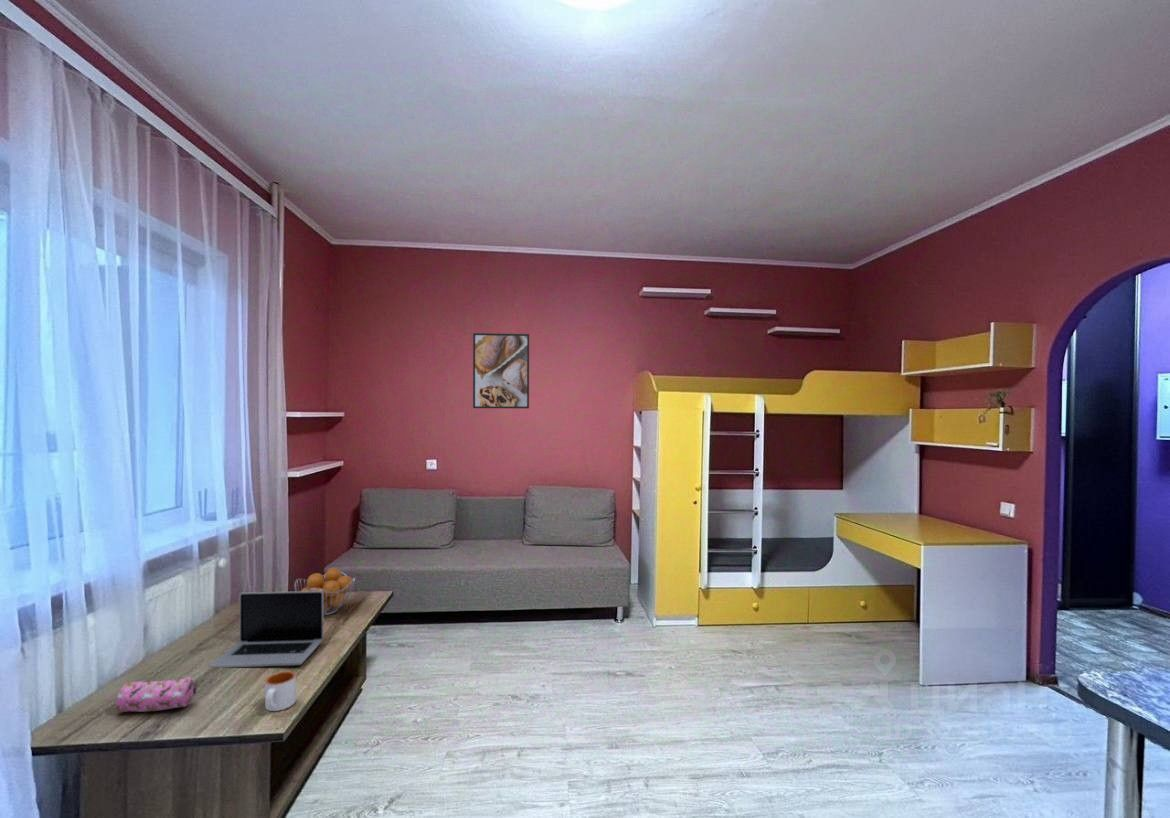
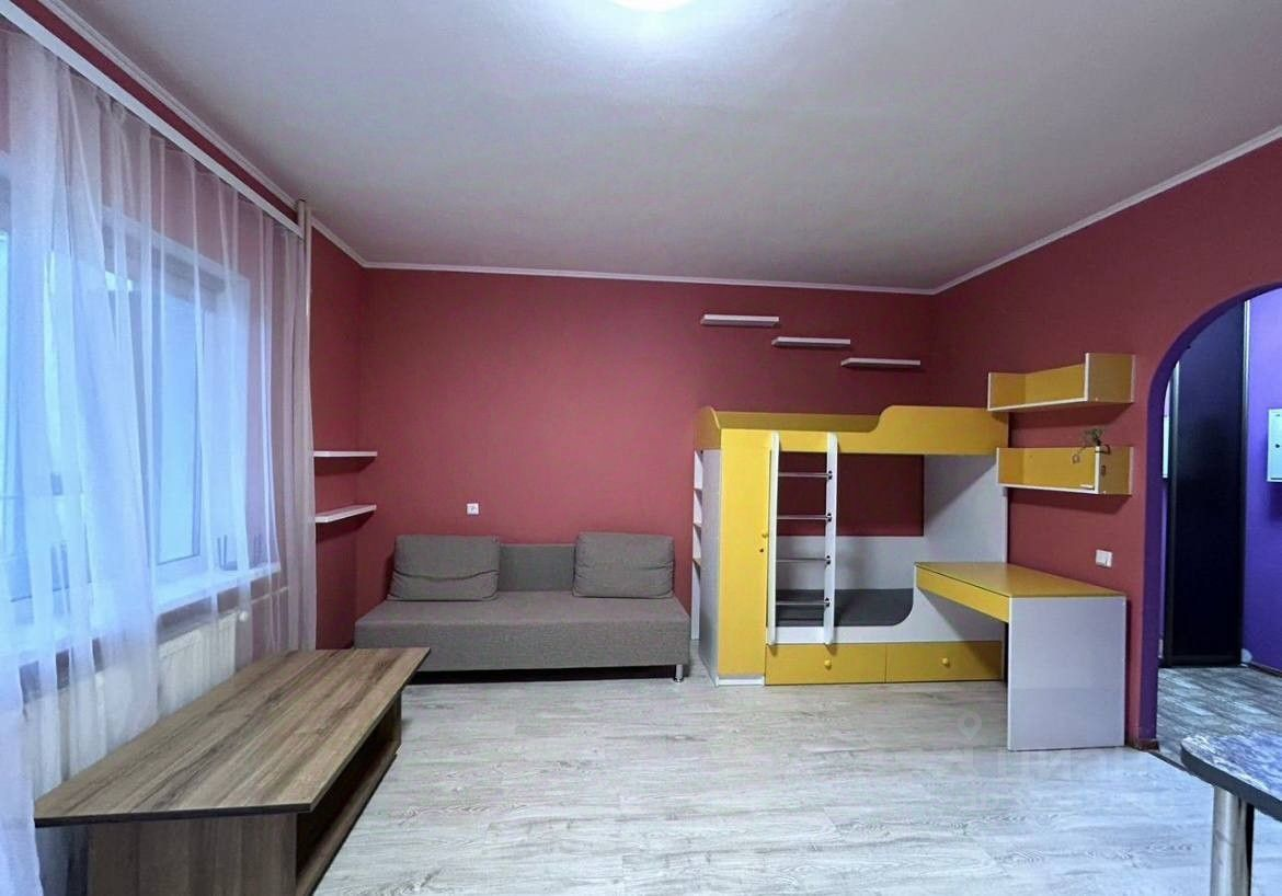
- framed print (501, 371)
- laptop (269, 628)
- fruit basket (325, 591)
- mug (278, 693)
- pencil case (156, 694)
